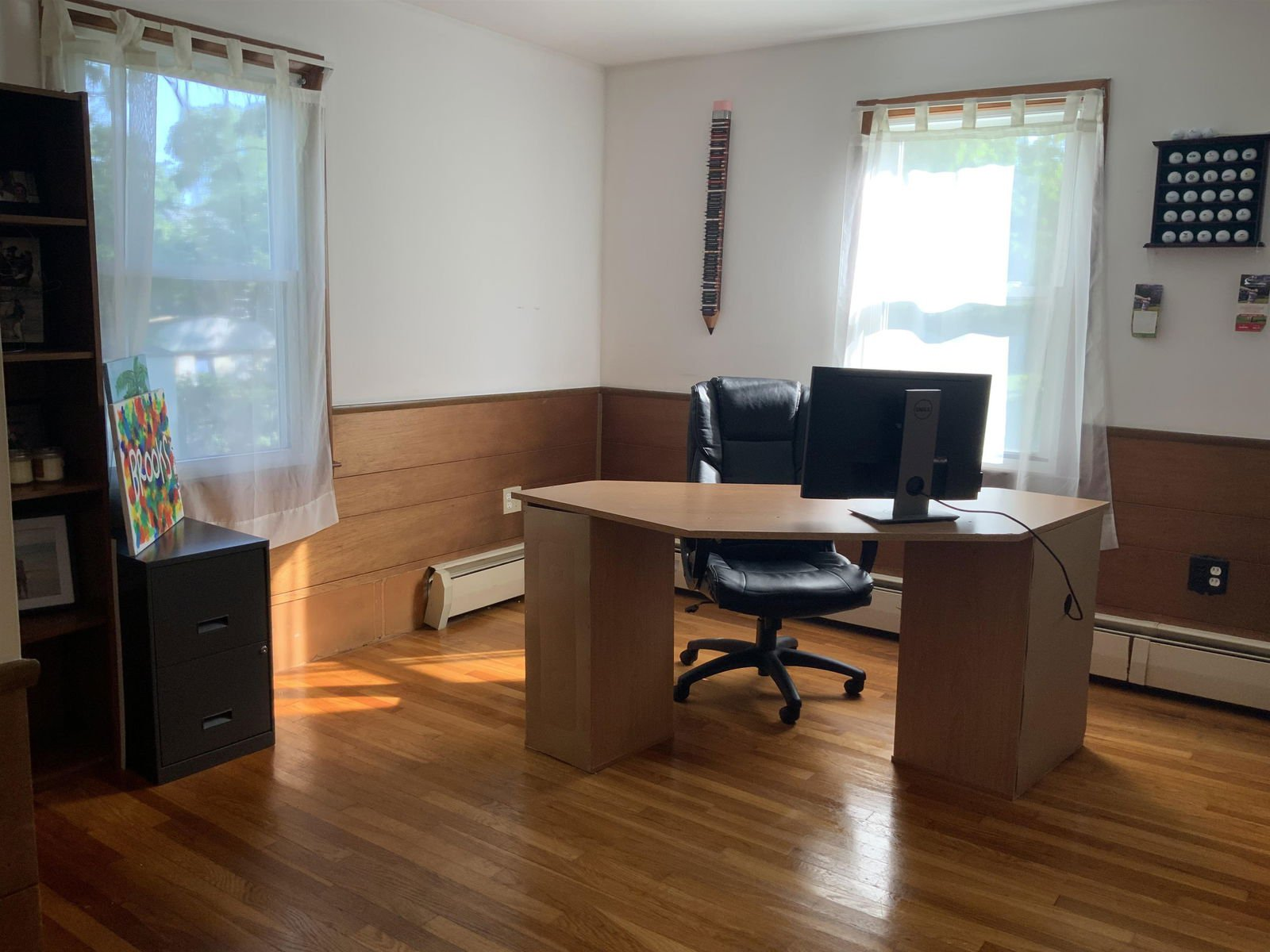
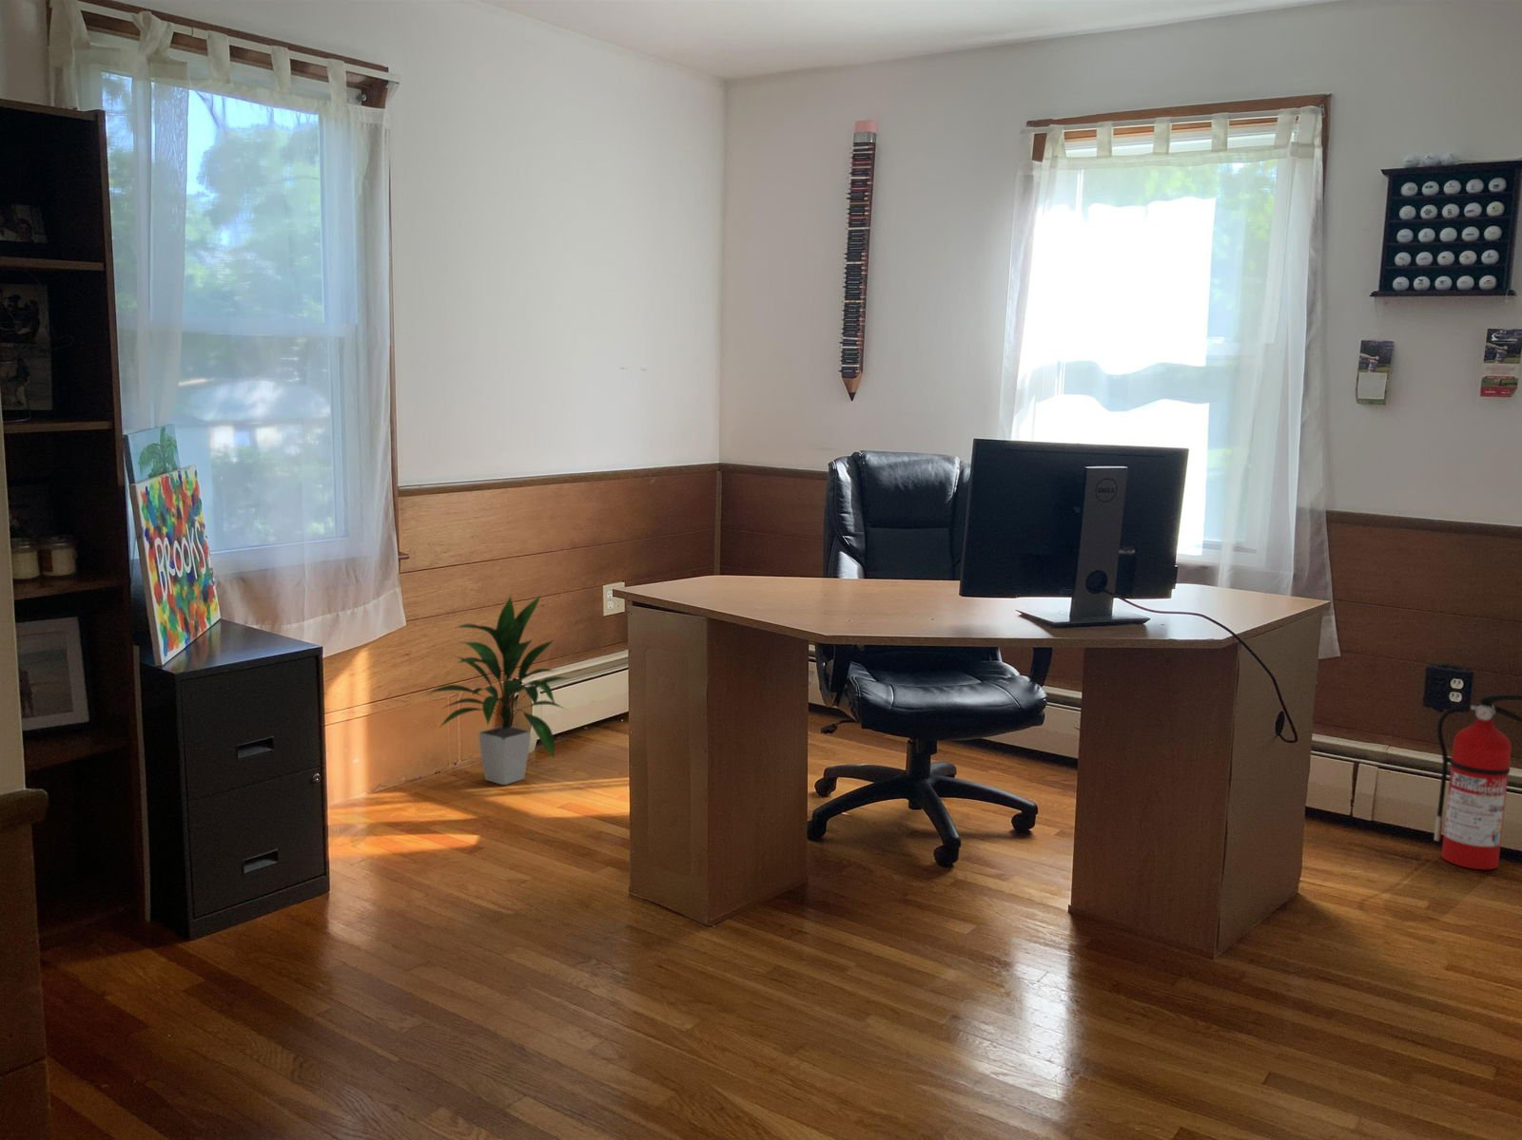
+ indoor plant (506, 691)
+ fire extinguisher (1478, 776)
